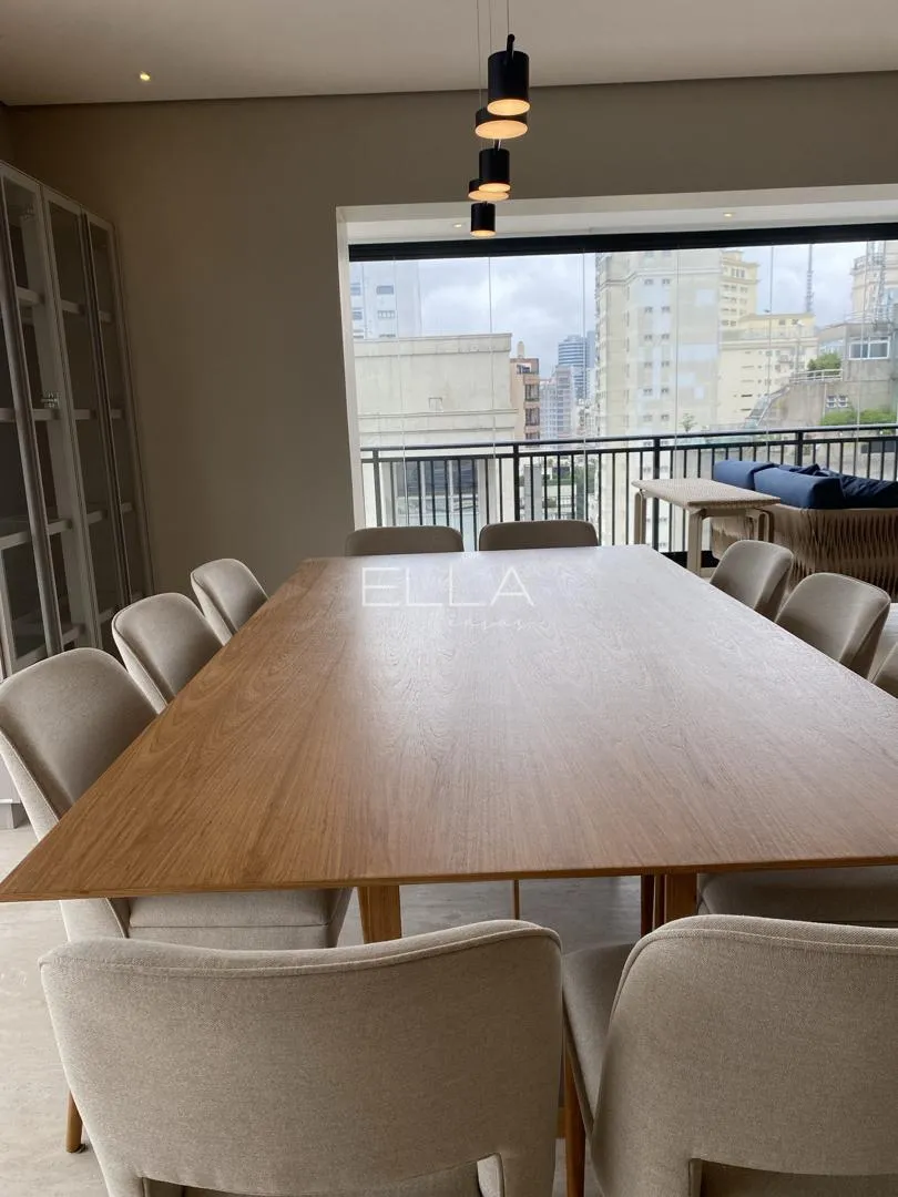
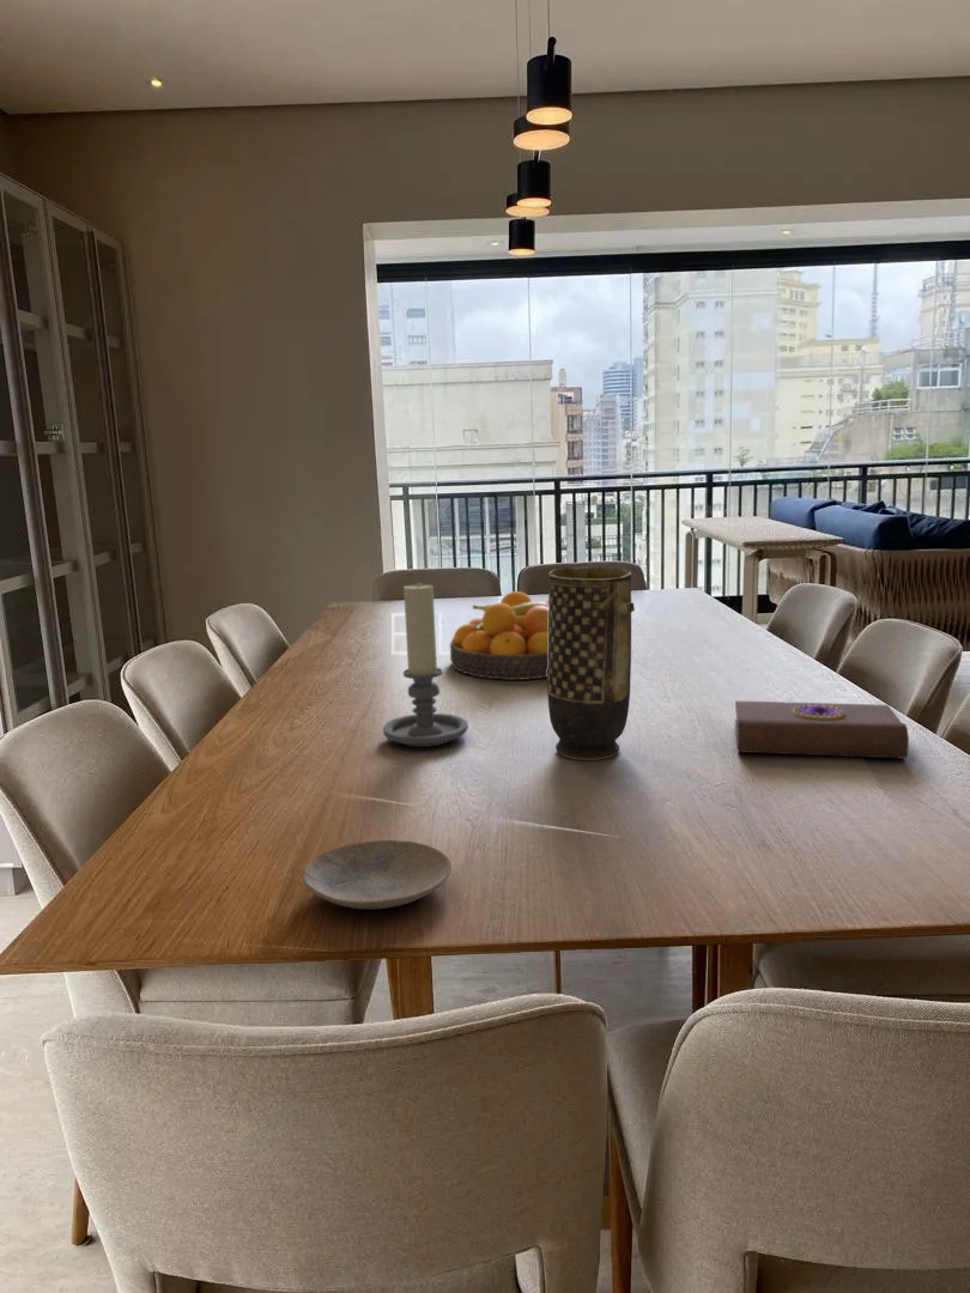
+ candle holder (423, 660)
+ fruit bowl (522, 630)
+ plate (377, 879)
+ book (816, 726)
+ vase (587, 662)
